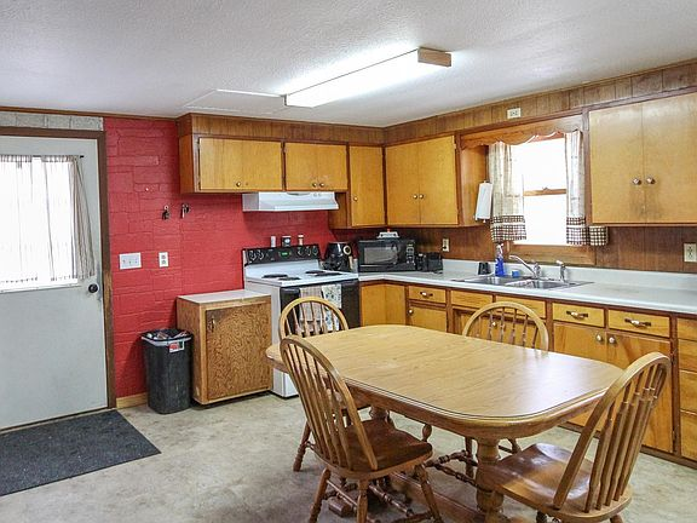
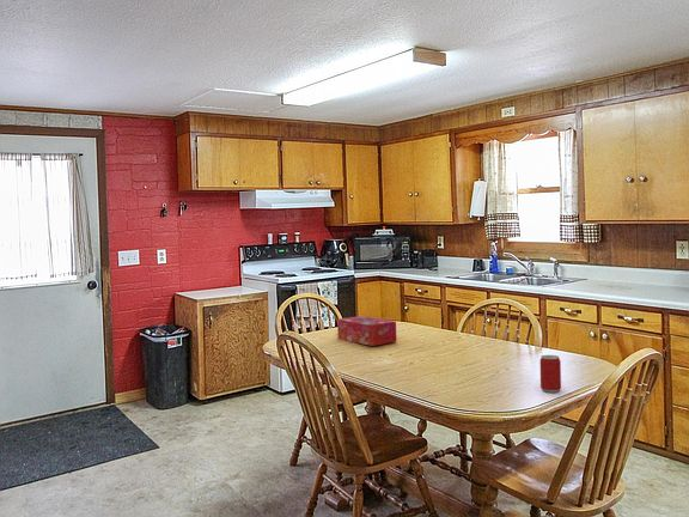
+ beer can (550, 373)
+ tissue box (366, 329)
